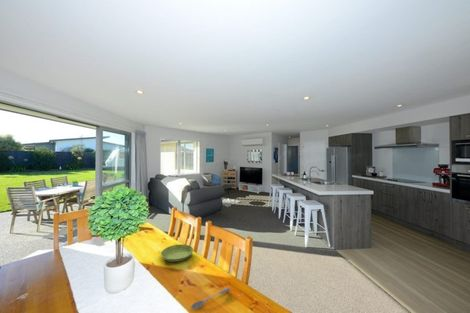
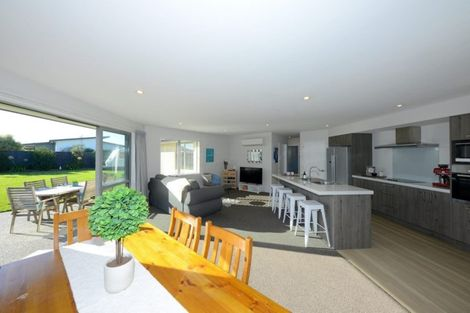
- saucer (177, 253)
- soupspoon (211, 297)
